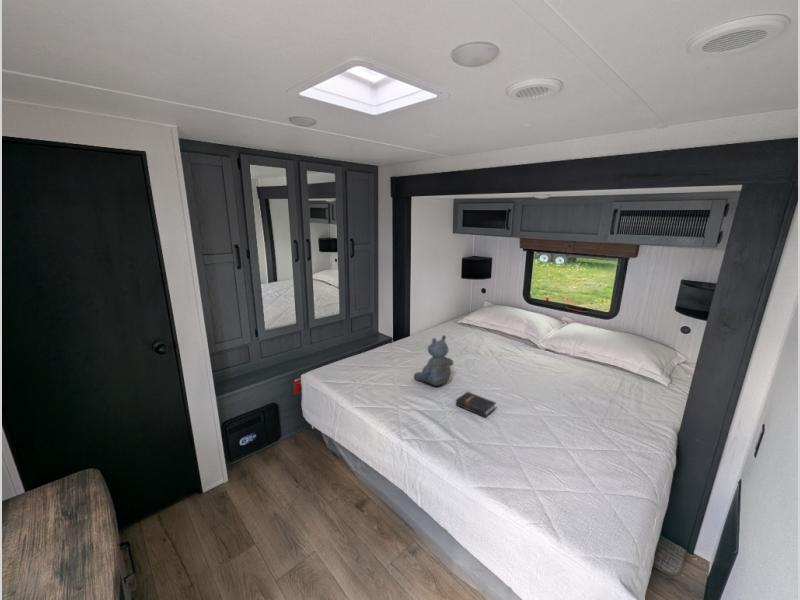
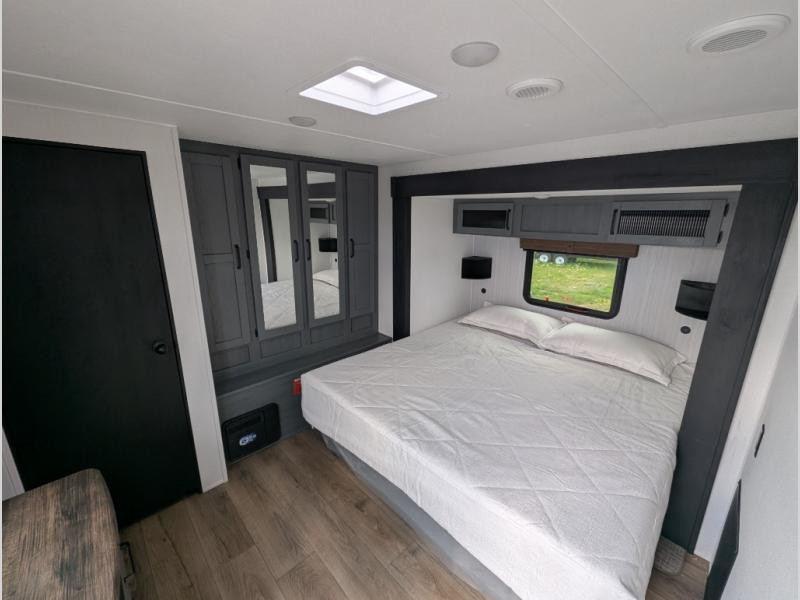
- stuffed bear (433, 358)
- hardback book (475, 404)
